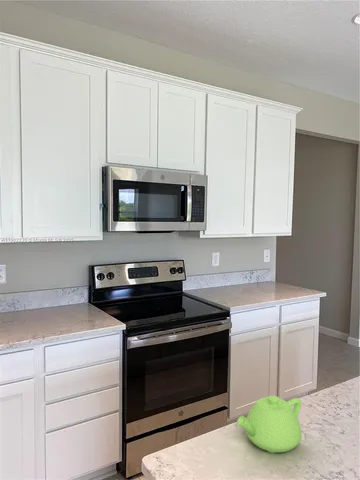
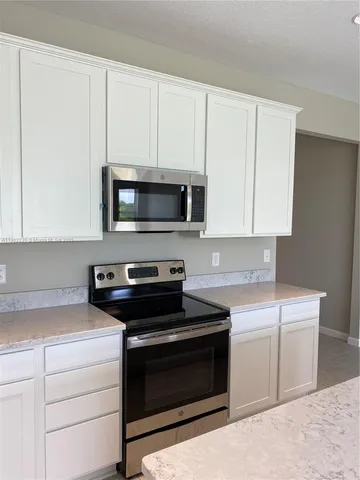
- teapot (270, 420)
